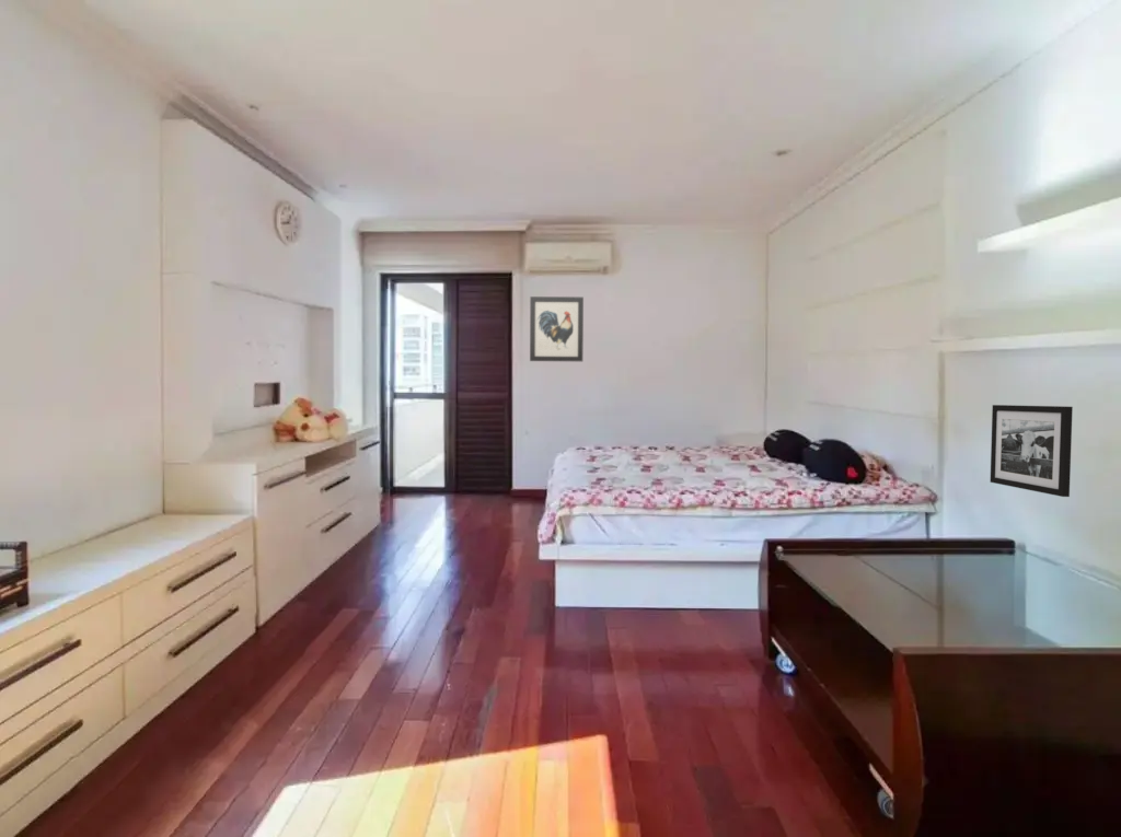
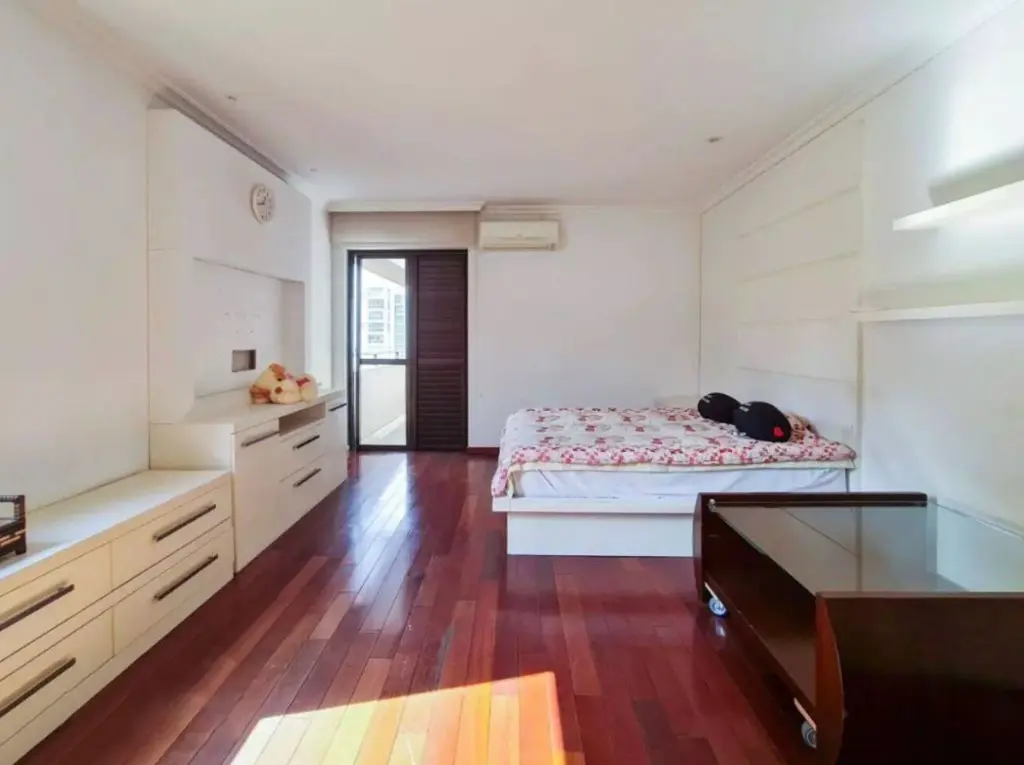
- picture frame (1028, 446)
- wall art (556, 328)
